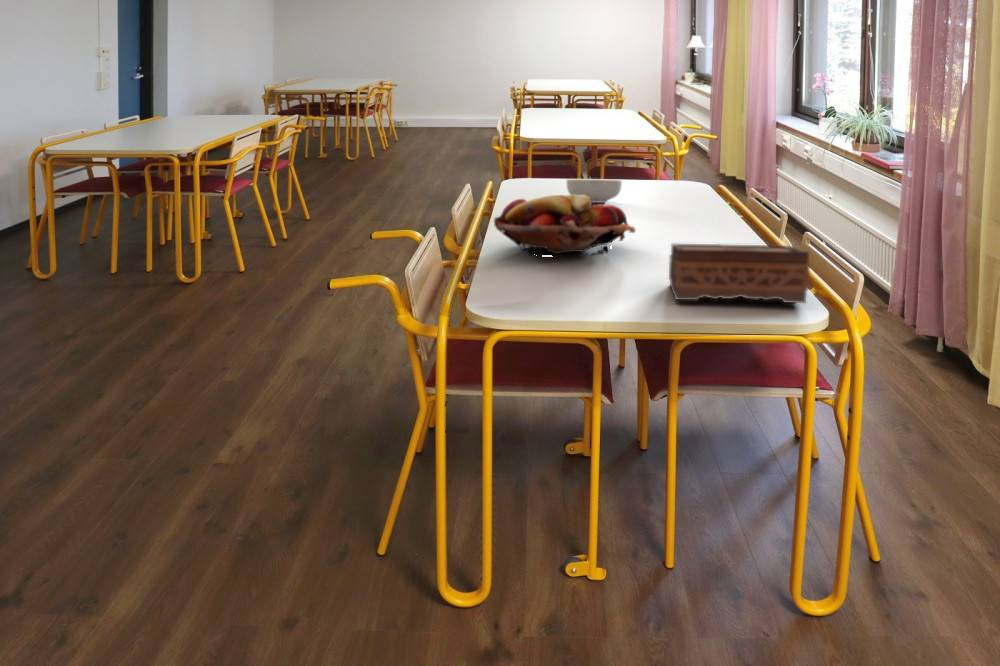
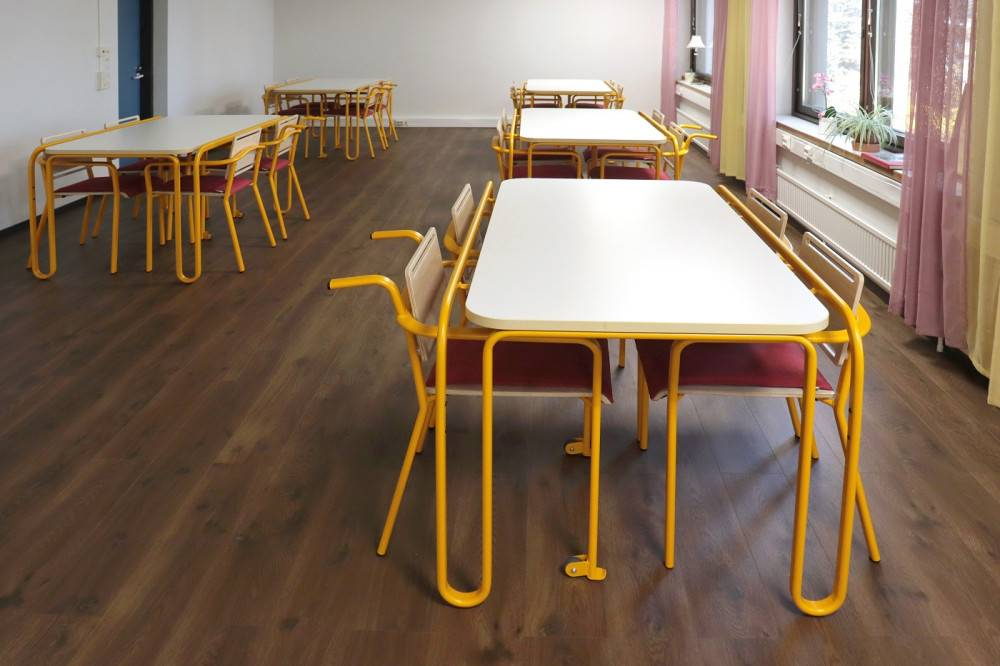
- cereal bowl (593, 190)
- tissue box (735, 272)
- fruit basket (565, 223)
